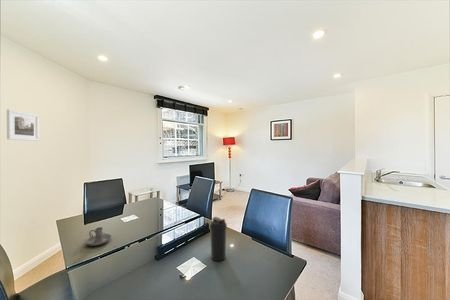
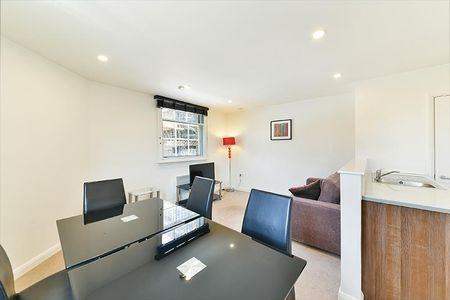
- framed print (24, 126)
- water bottle (218, 237)
- candle holder (97, 235)
